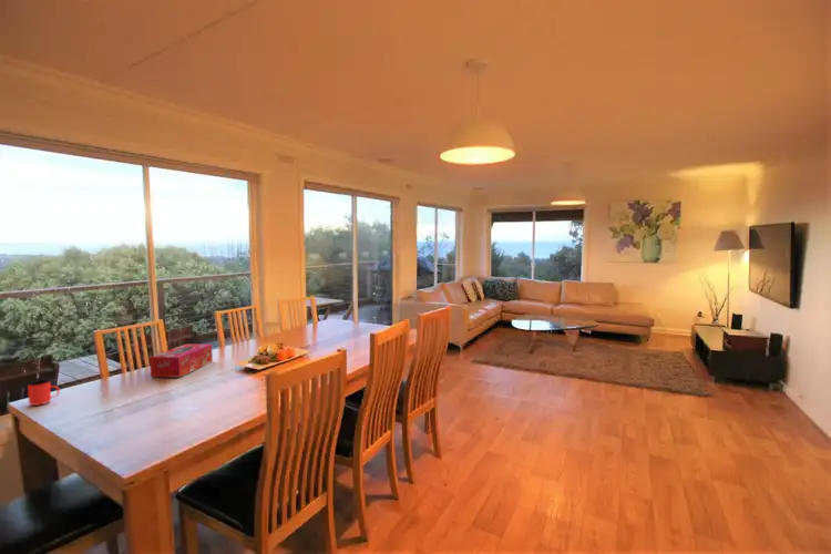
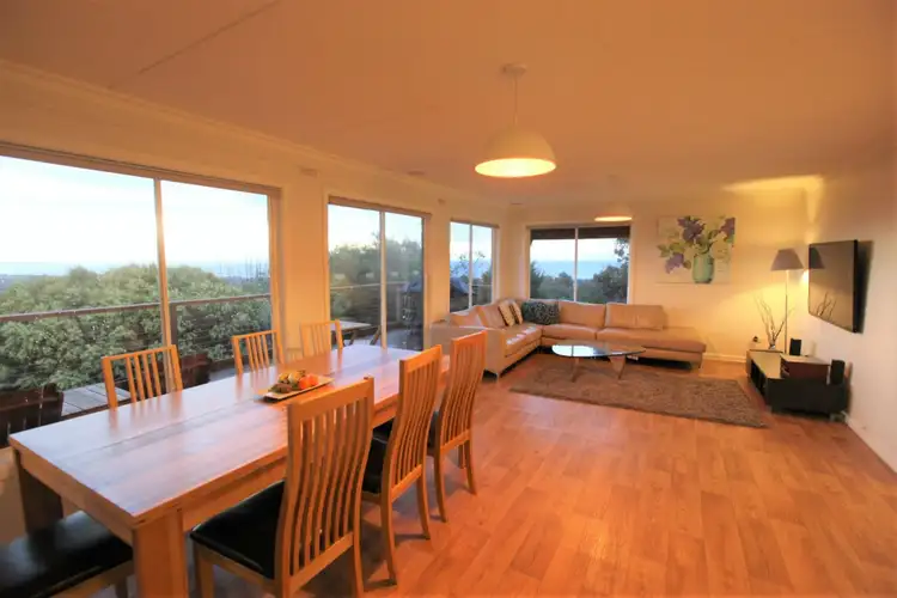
- cup (43, 392)
- tissue box (183, 359)
